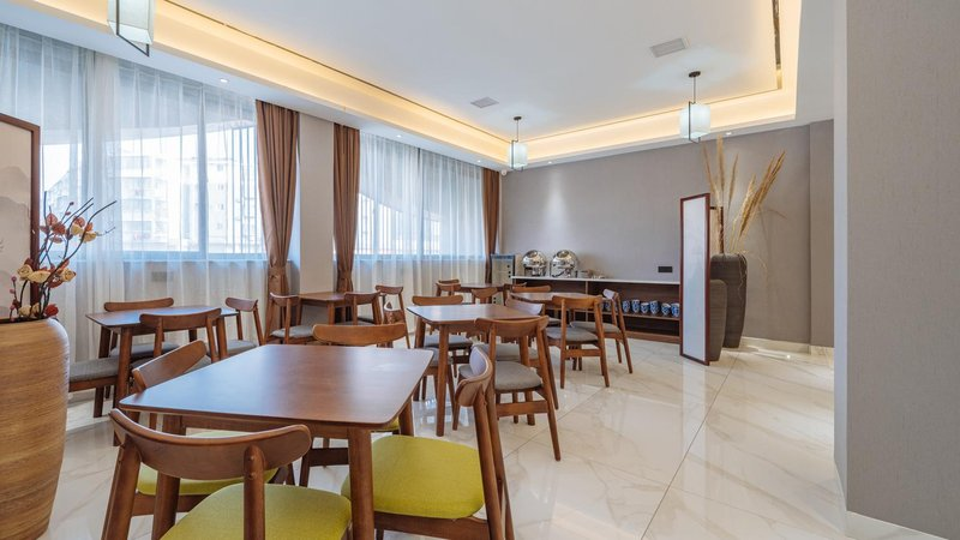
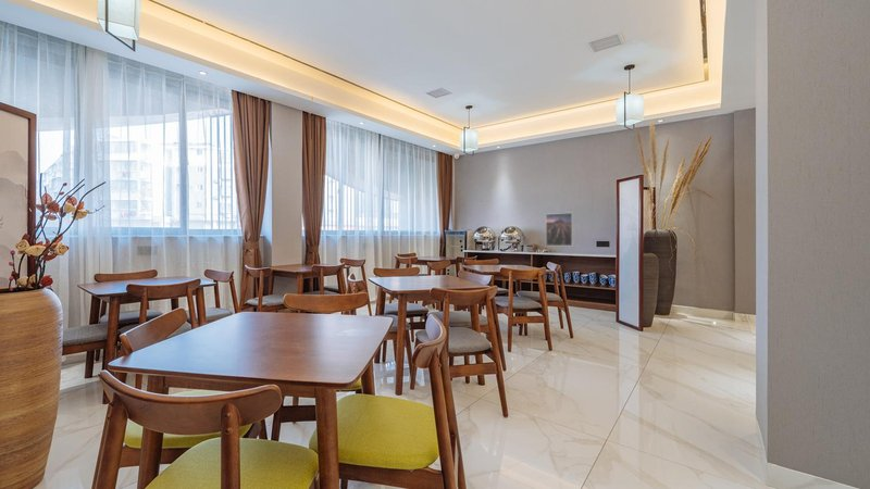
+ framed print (559, 229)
